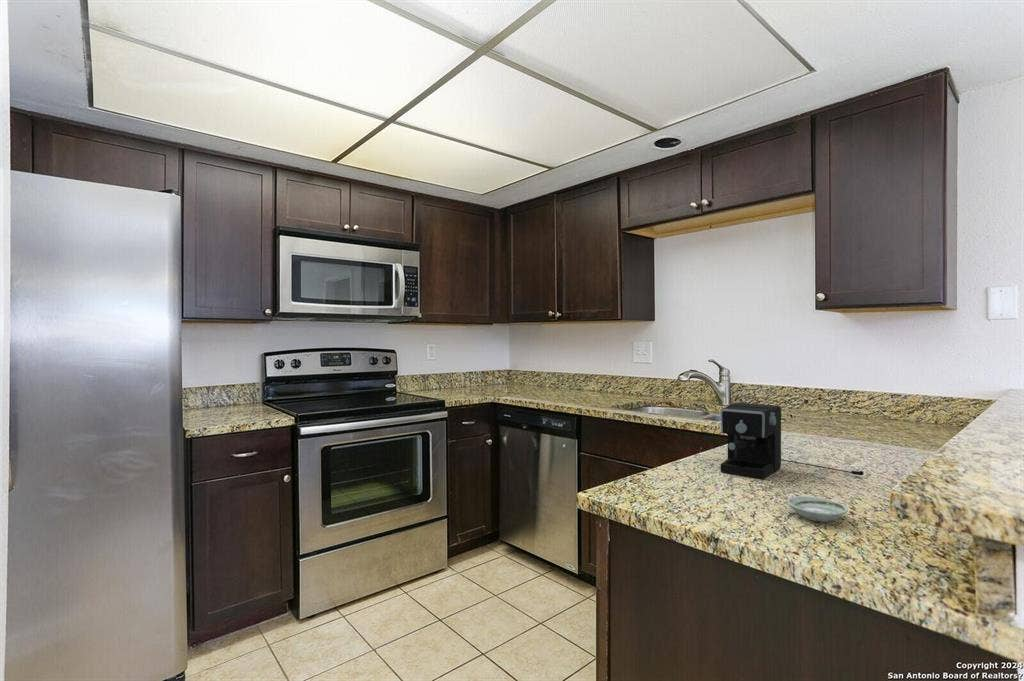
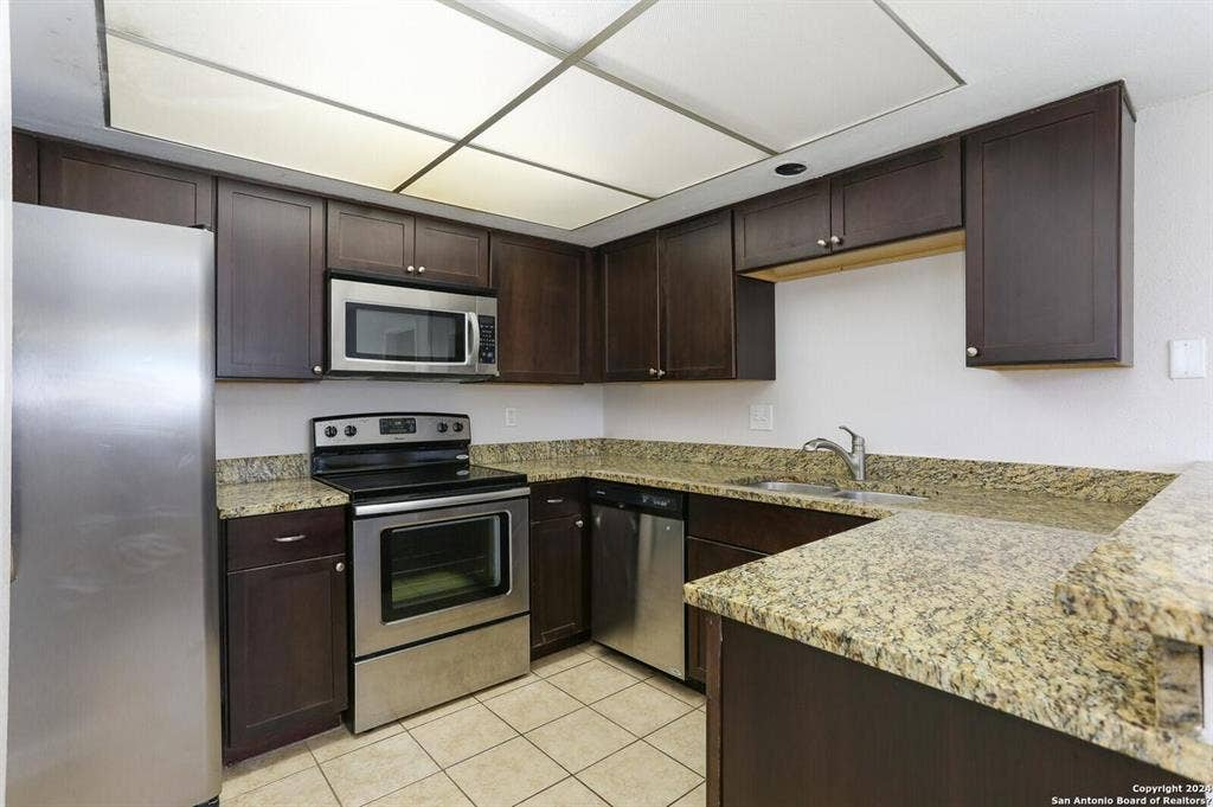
- saucer (816, 510)
- coffee maker (780, 441)
